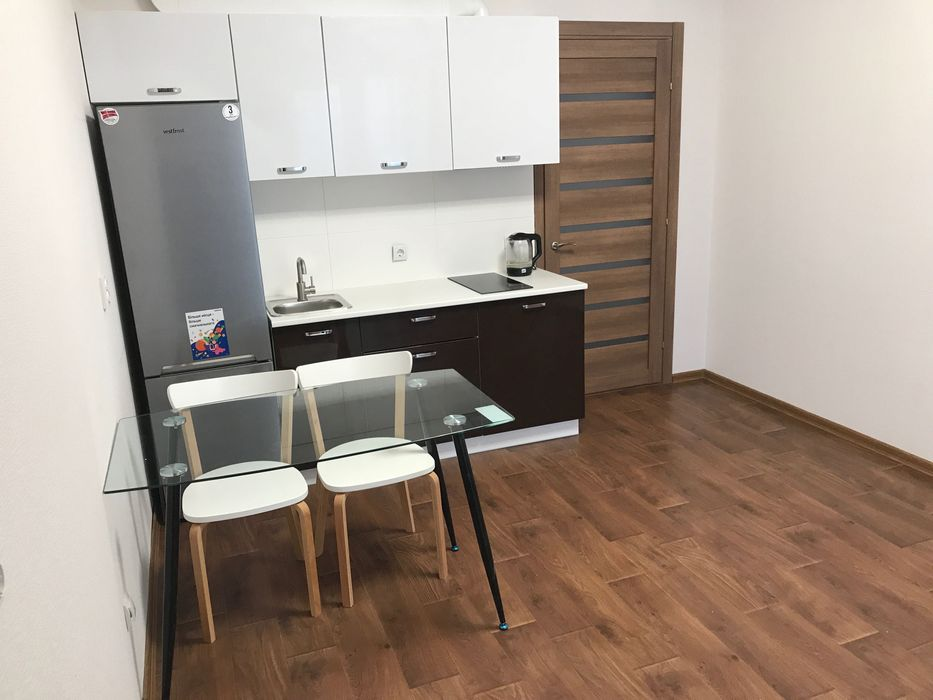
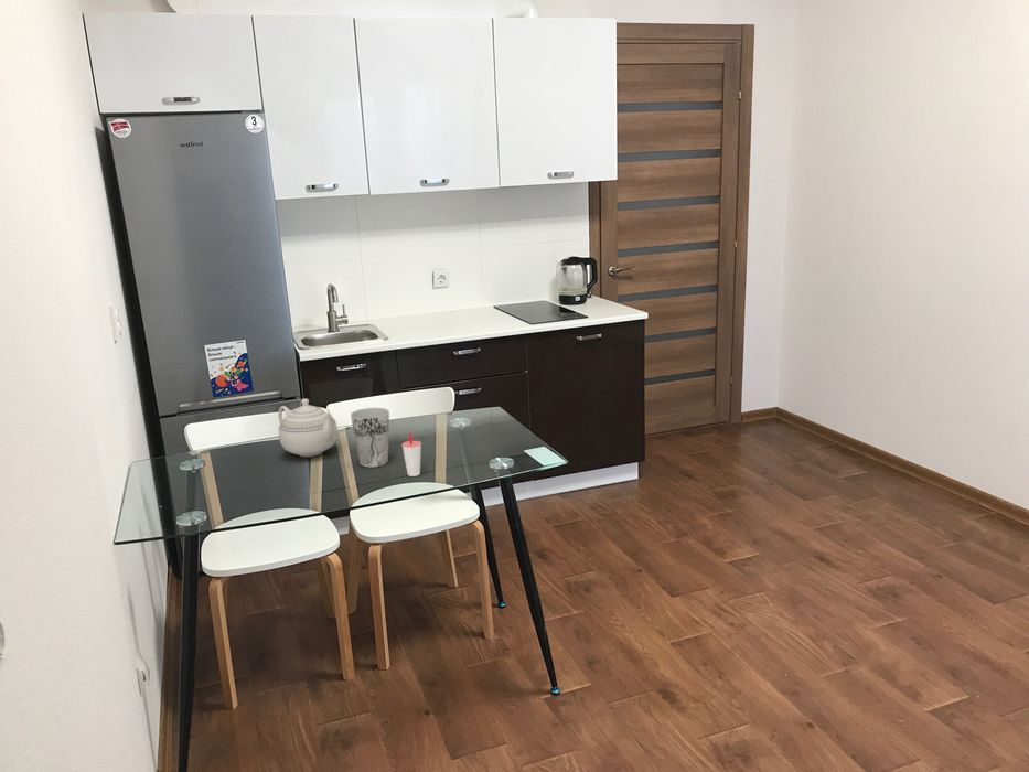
+ cup (372, 438)
+ cup (411, 453)
+ teapot (307, 426)
